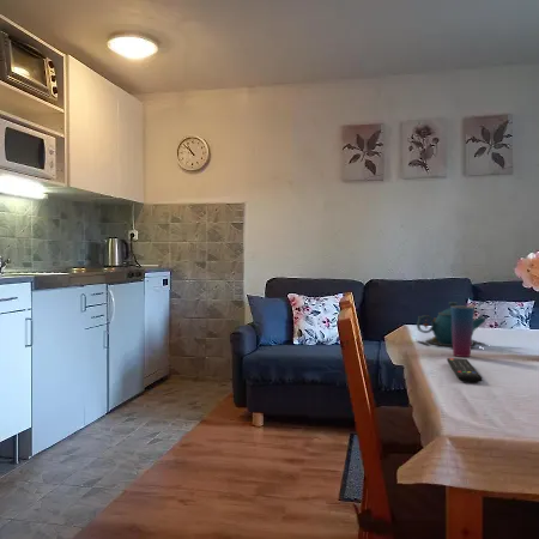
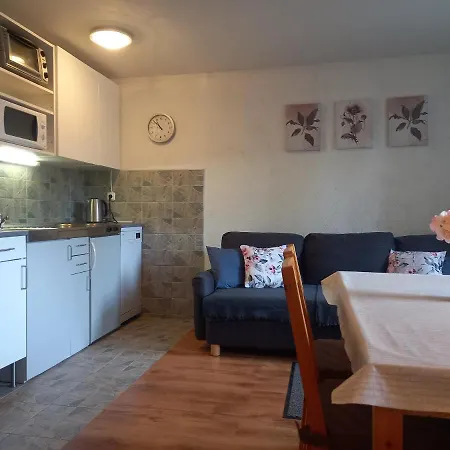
- teapot (449, 322)
- remote control (462, 369)
- cup (461, 331)
